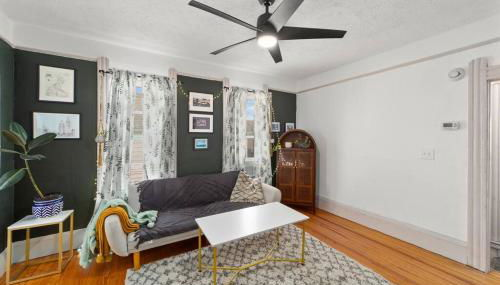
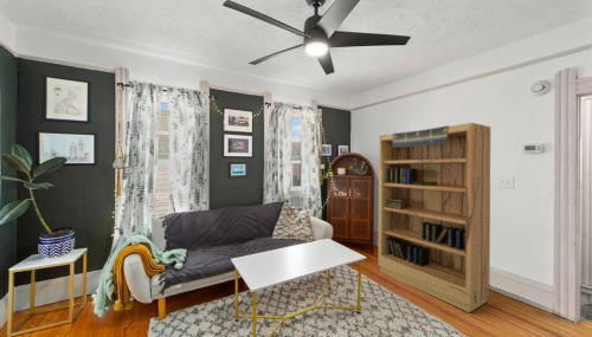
+ bookshelf (426, 207)
